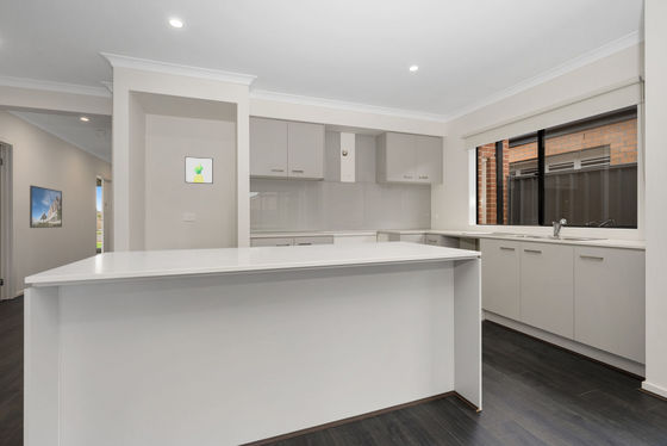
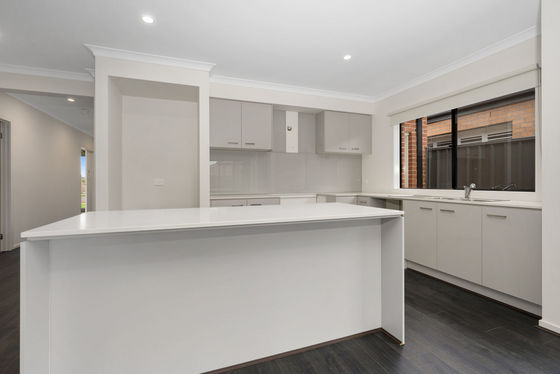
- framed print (46, 207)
- wall art (199, 171)
